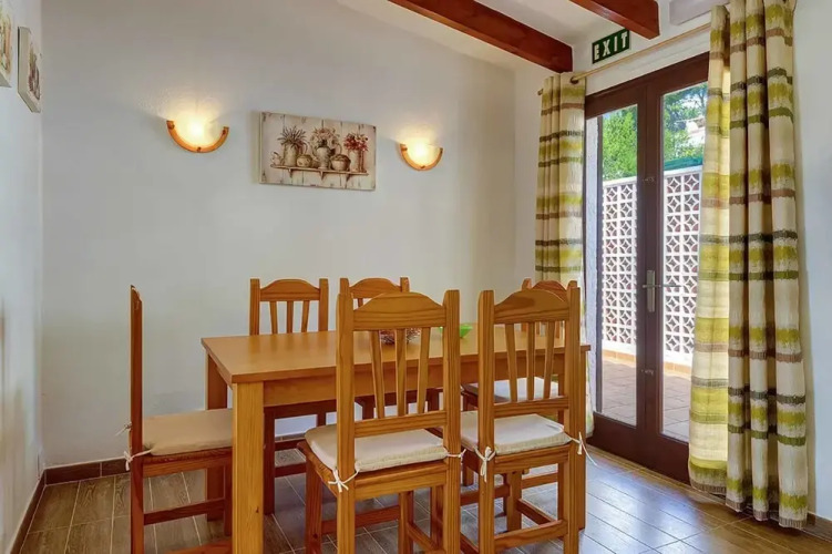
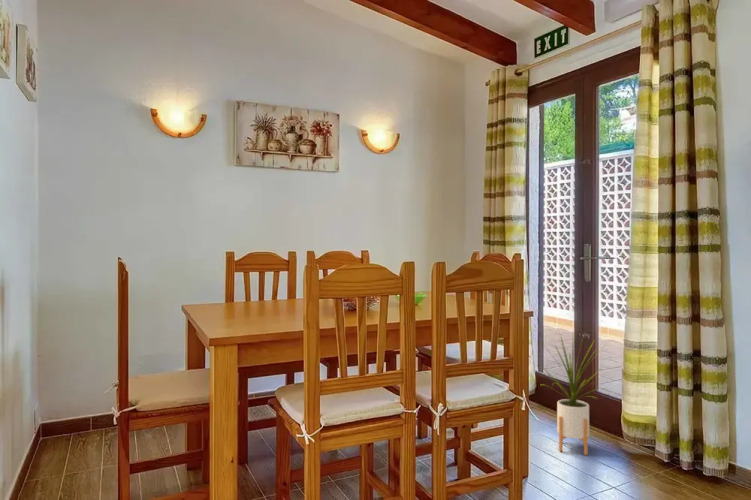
+ house plant (573, 389)
